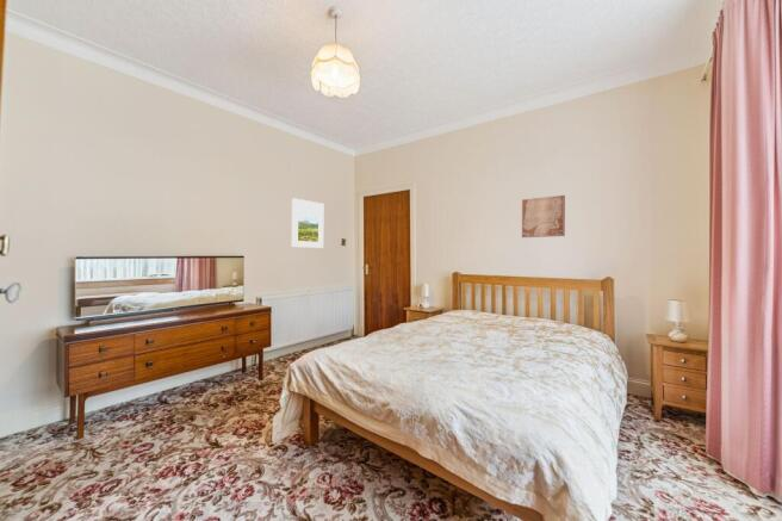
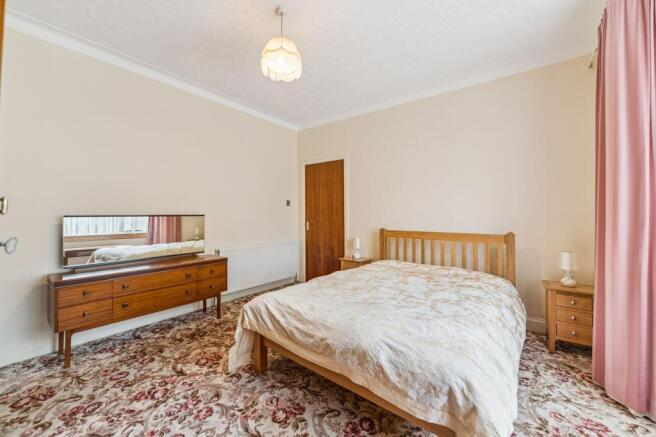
- wall art (542, 217)
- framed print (308, 224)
